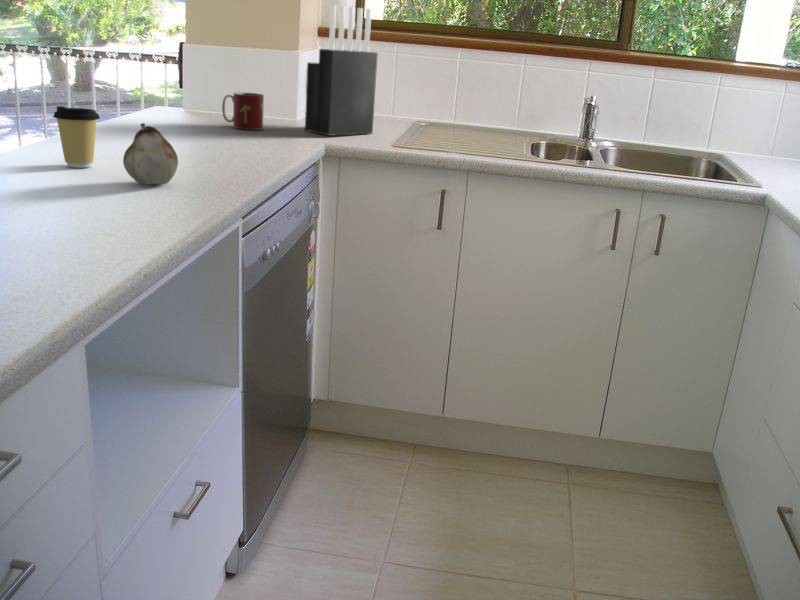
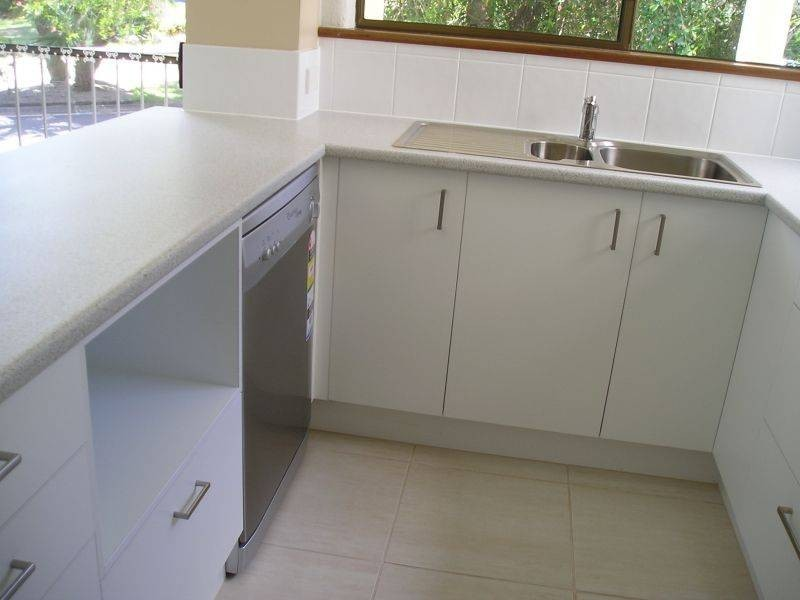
- mug (242, 110)
- knife block (339, 70)
- fruit (150, 152)
- coffee cup (77, 136)
